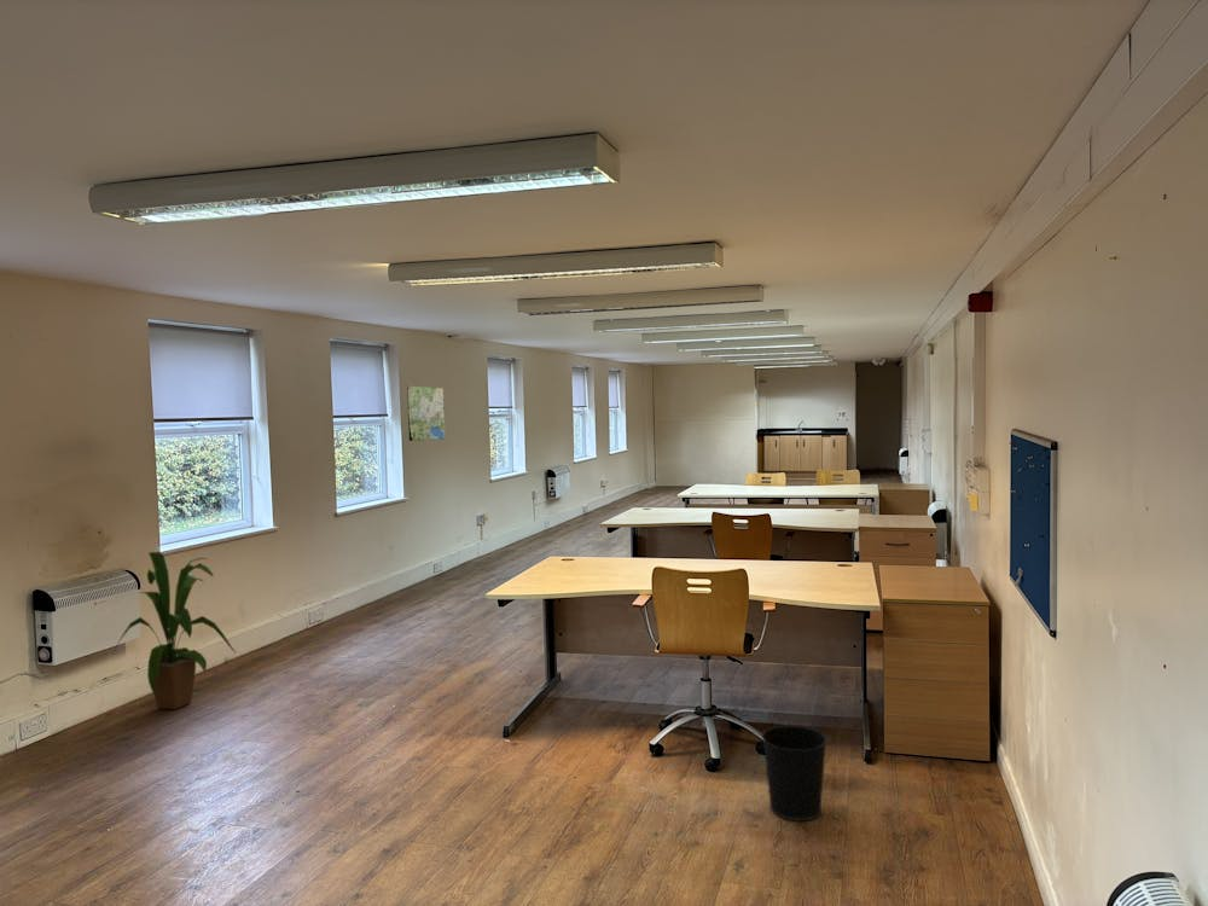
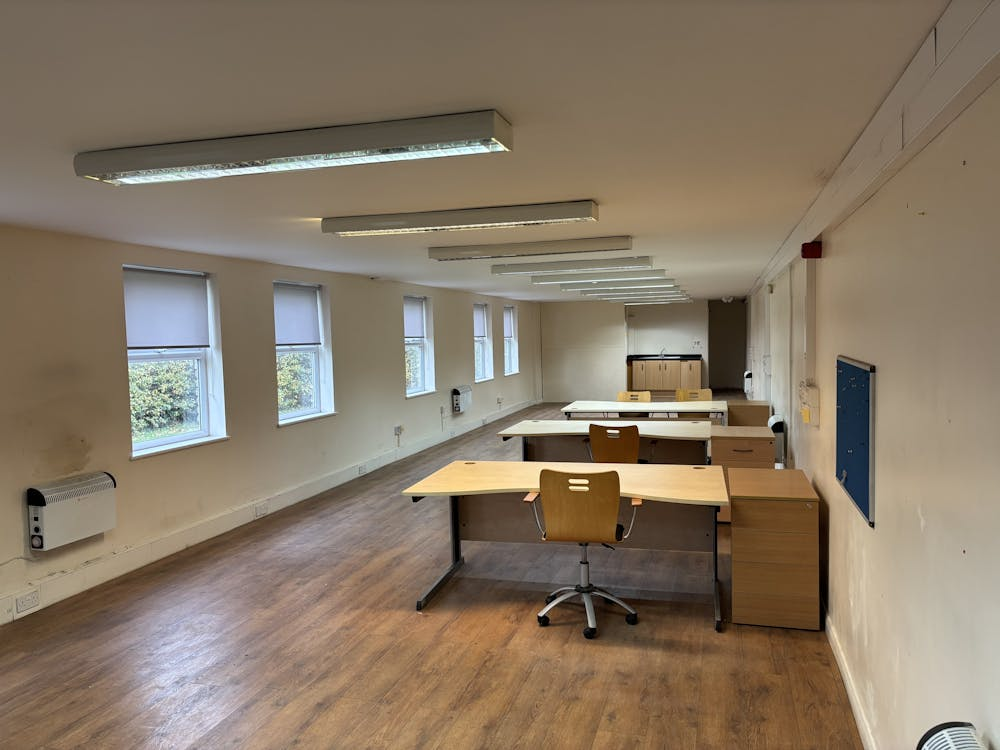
- wastebasket (794, 773)
- house plant (182, 622)
- road map (428, 413)
